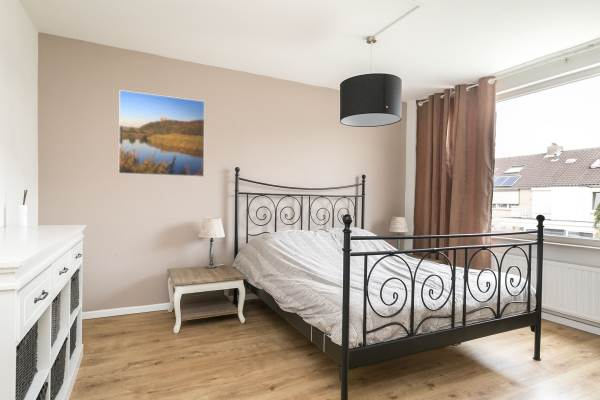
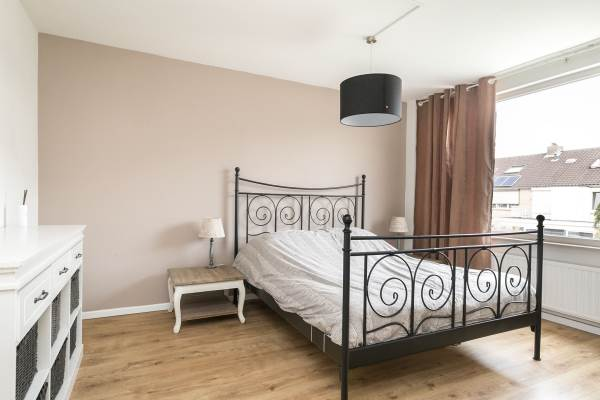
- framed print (163, 135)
